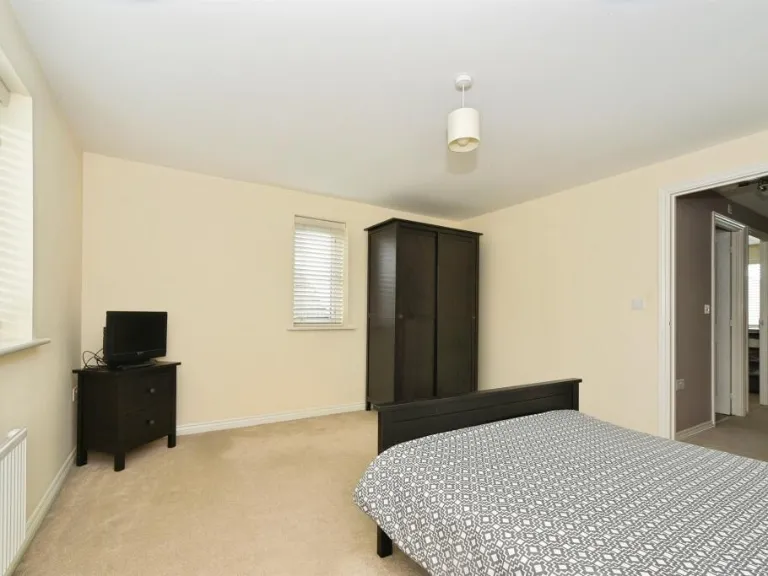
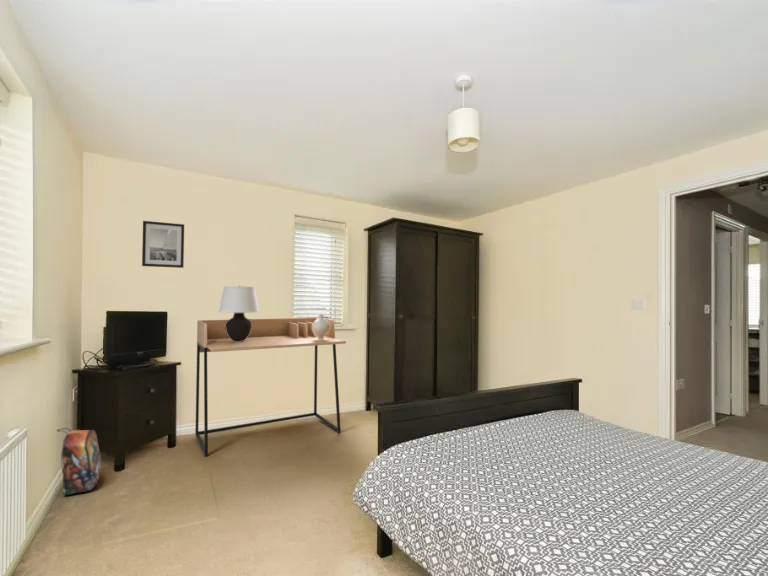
+ backpack (79, 456)
+ wall art (163, 244)
+ decorative vase (320, 326)
+ table lamp (239, 313)
+ desk (268, 348)
